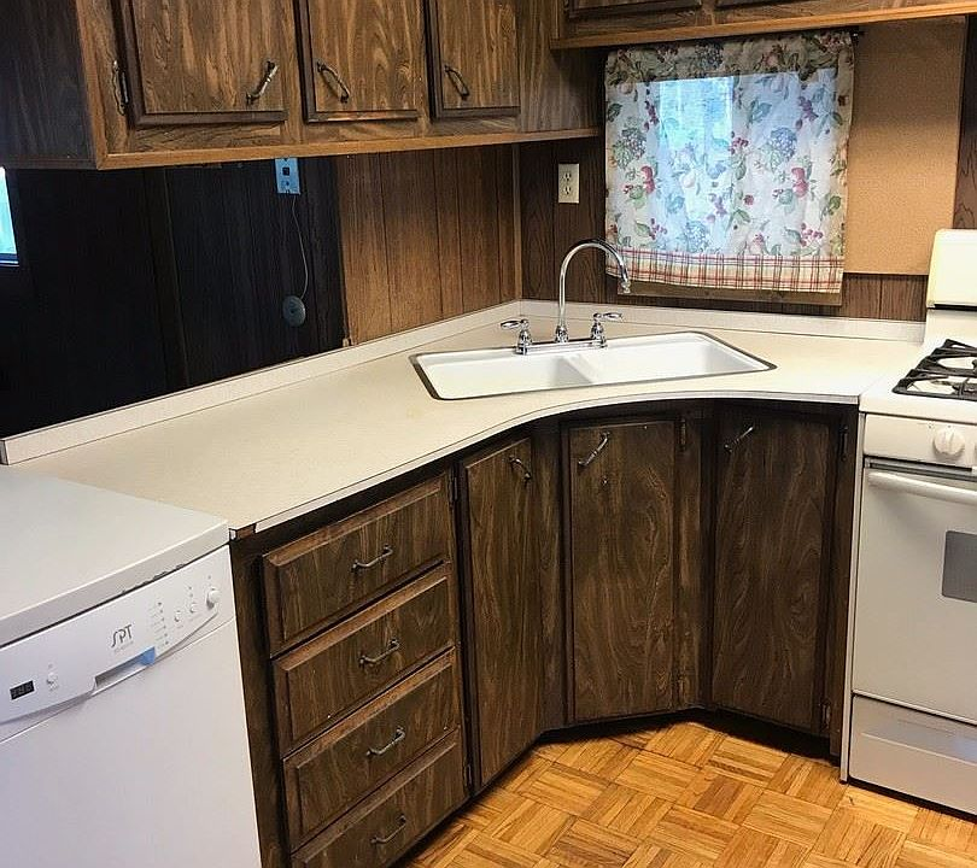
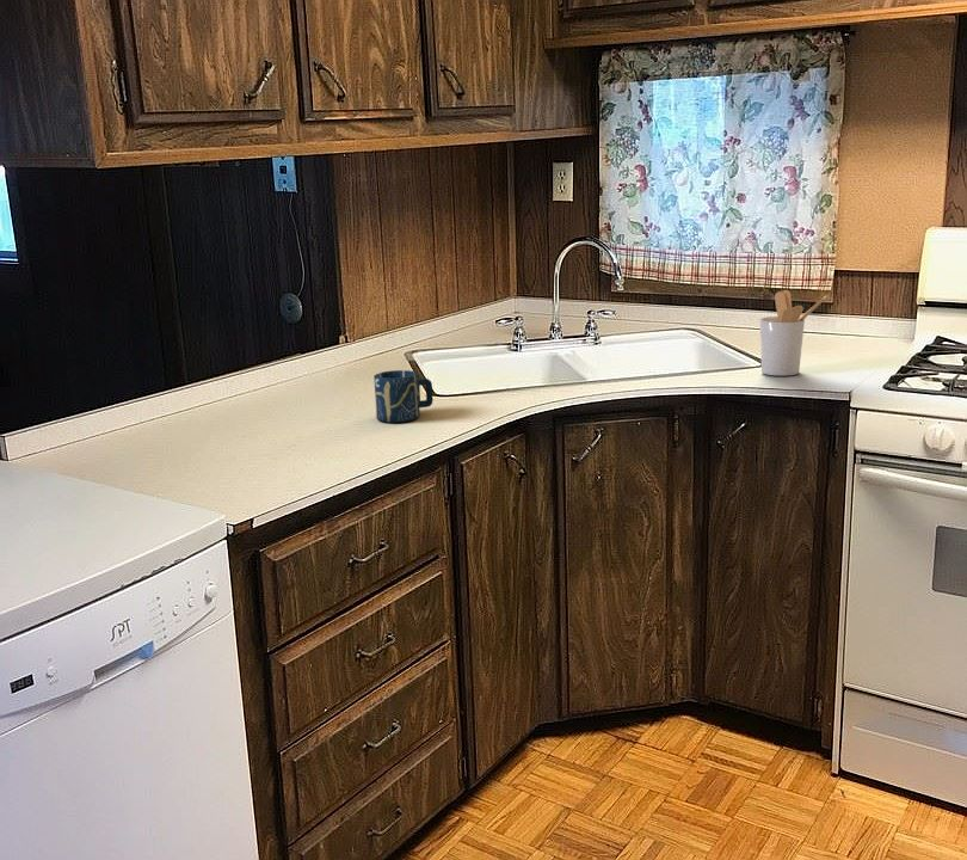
+ utensil holder (793, 332)
+ cup (404, 394)
